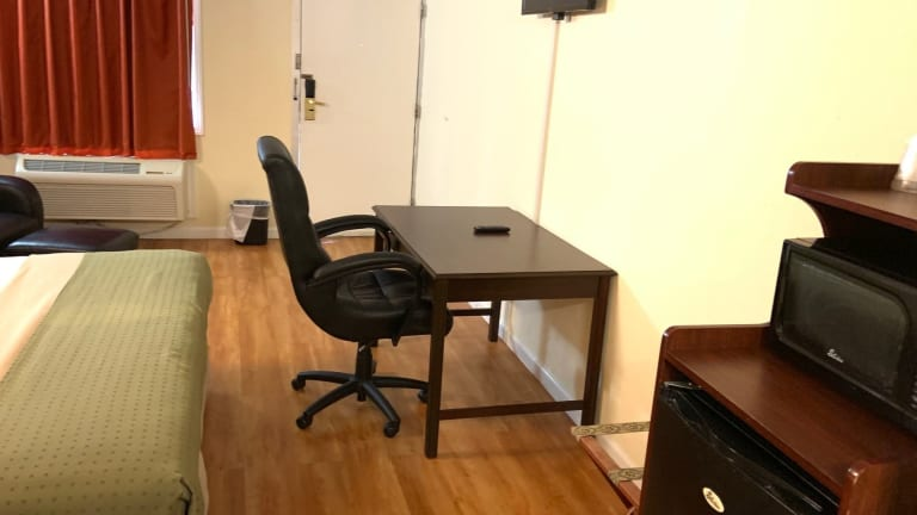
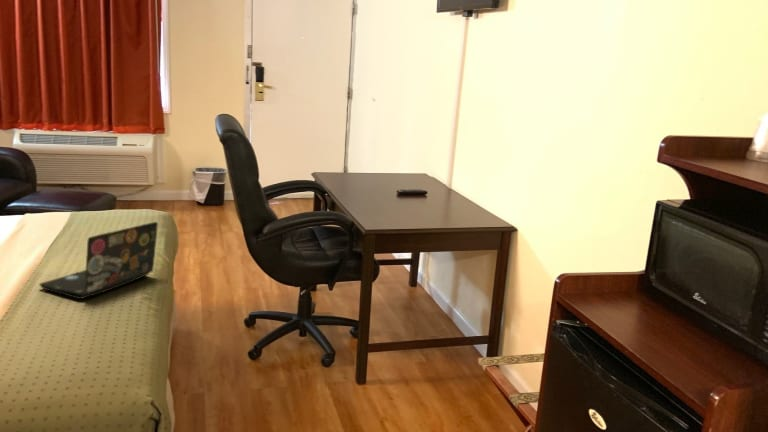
+ laptop (100, 253)
